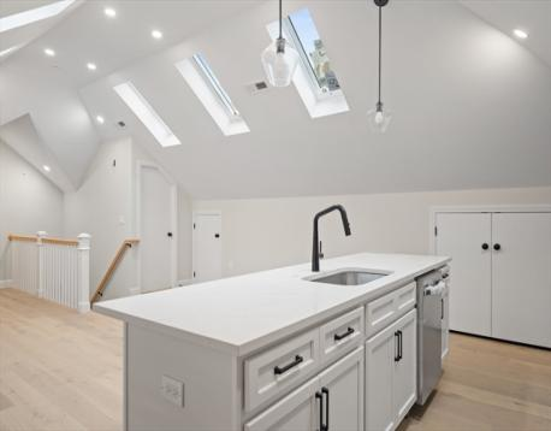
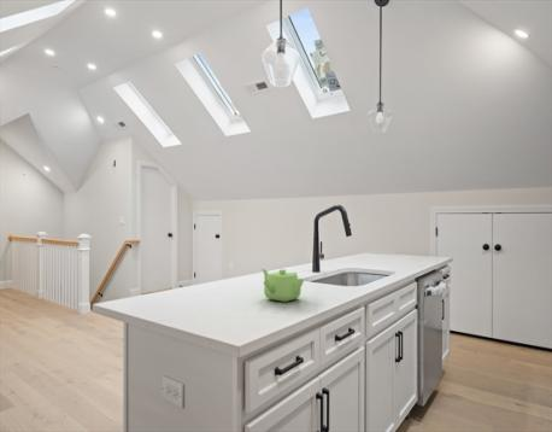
+ teapot (280, 284)
